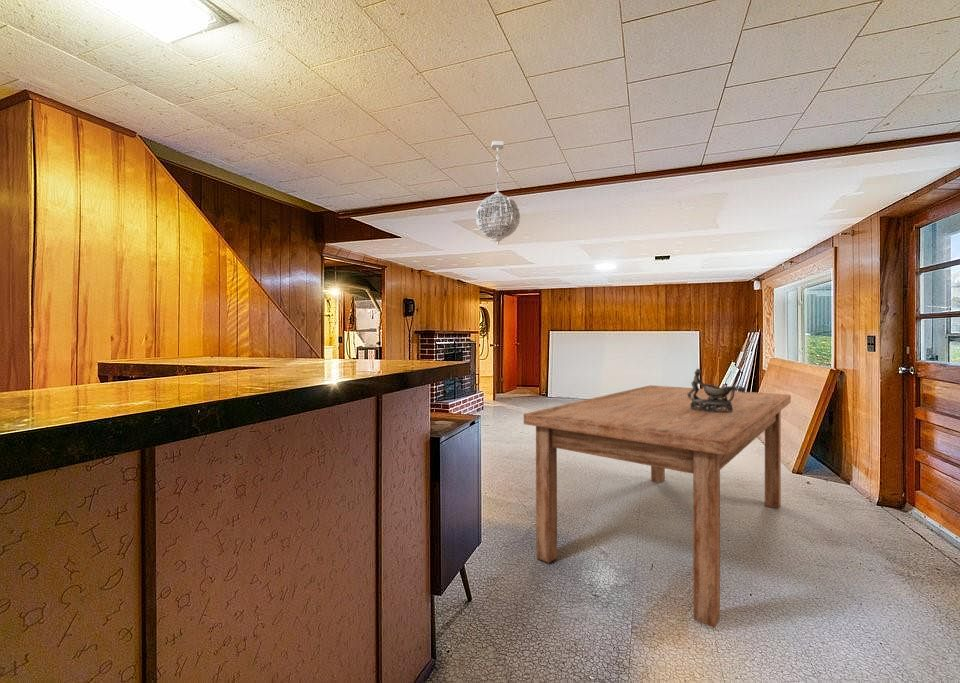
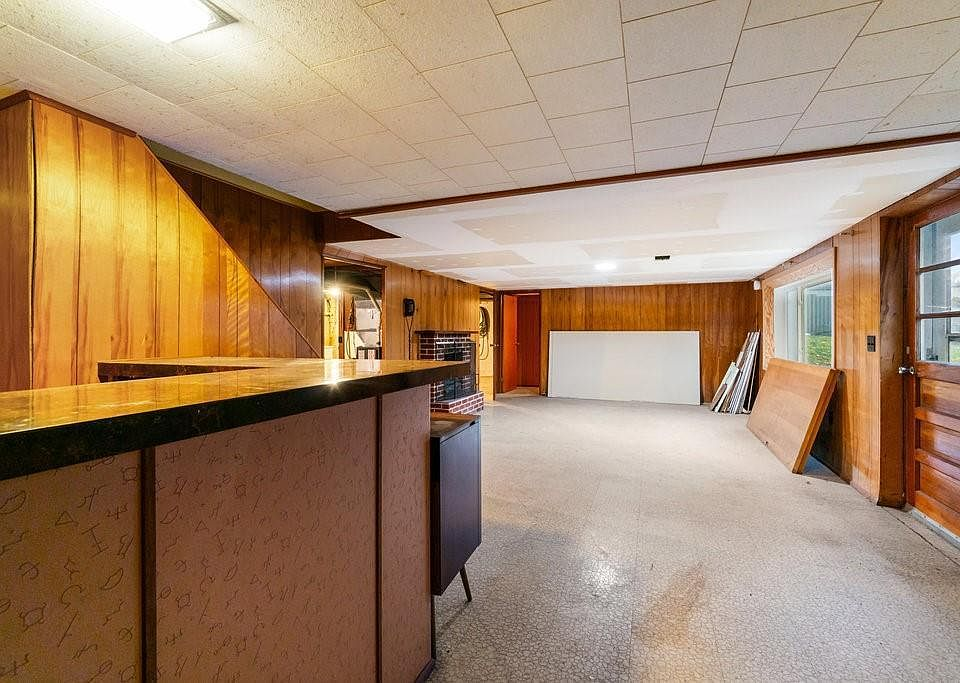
- dining table (674, 465)
- decorative bowl (715, 389)
- pendant light (497, 194)
